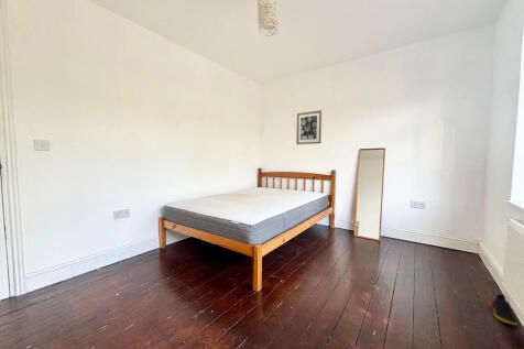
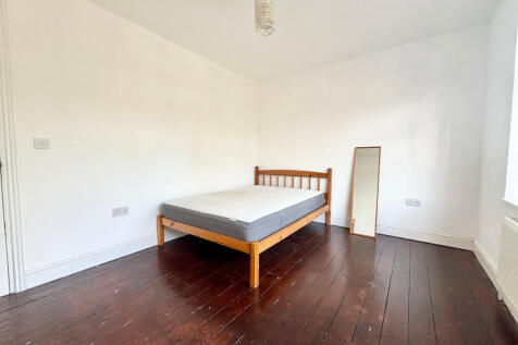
- wall art (308, 128)
- shoe (503, 307)
